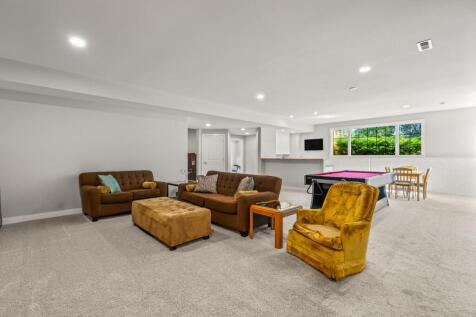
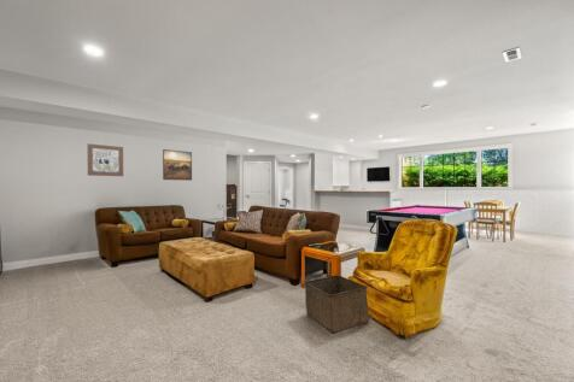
+ storage bin (335, 301)
+ wall art (105, 160)
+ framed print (177, 165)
